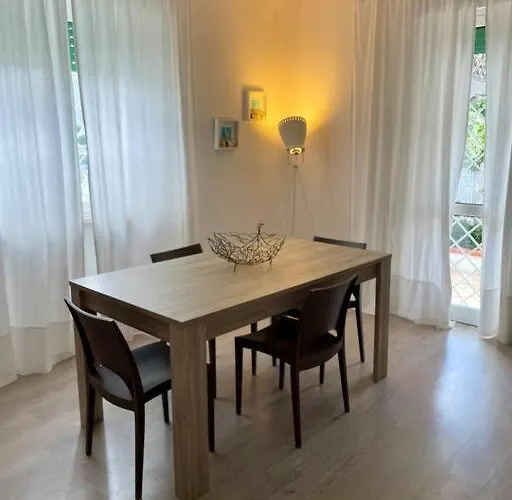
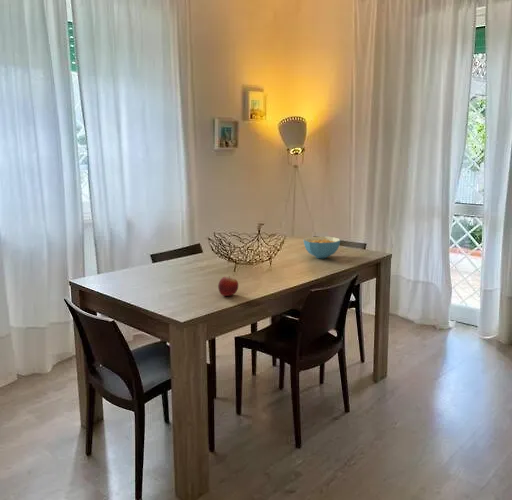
+ cereal bowl (321, 248)
+ fruit (228, 286)
